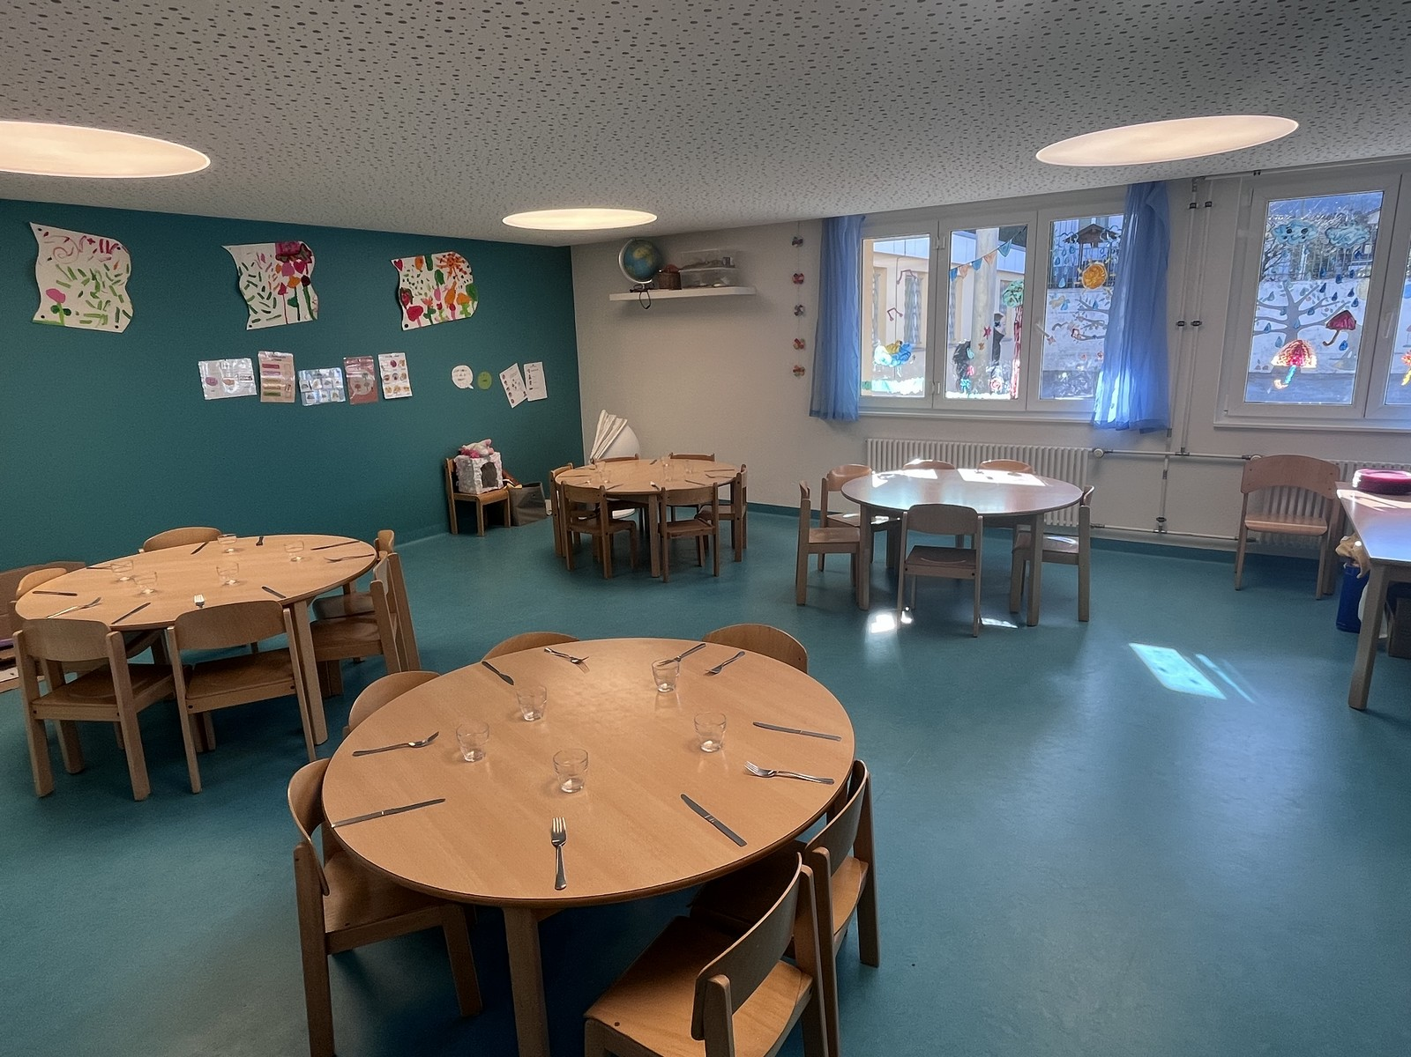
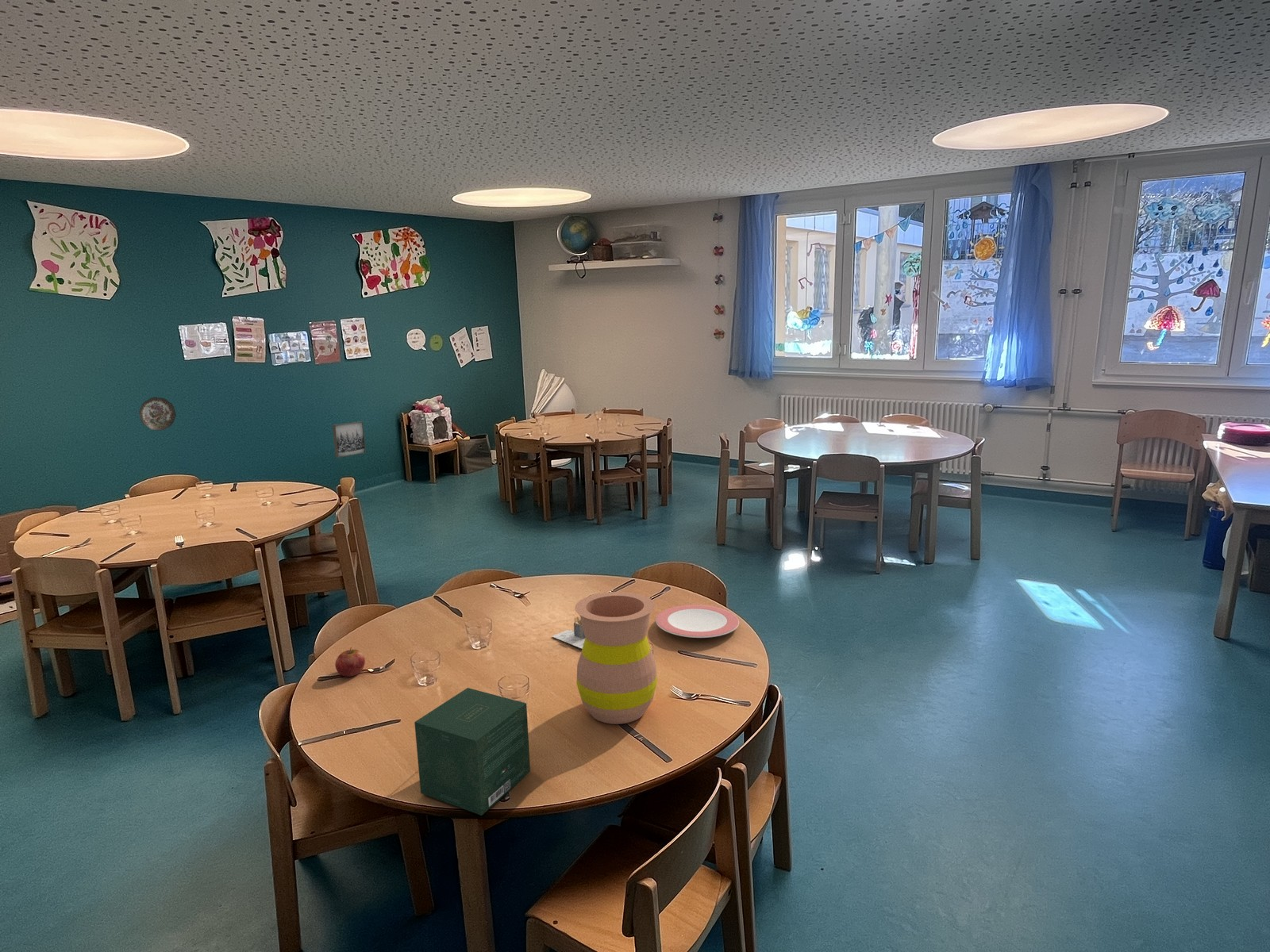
+ gift box (474, 747)
+ wall art (349, 439)
+ apple (349, 660)
+ napkin holder (581, 627)
+ decorative plate (156, 413)
+ plate (697, 622)
+ vase (616, 658)
